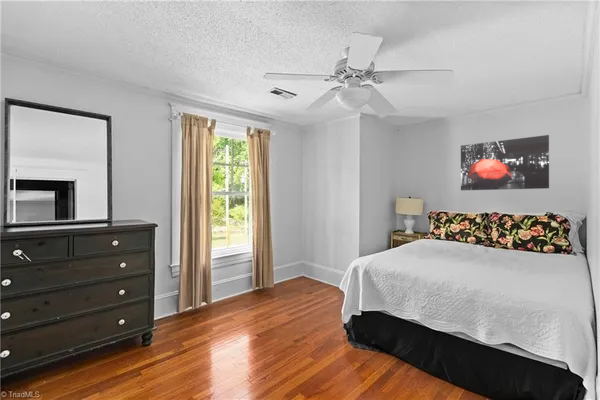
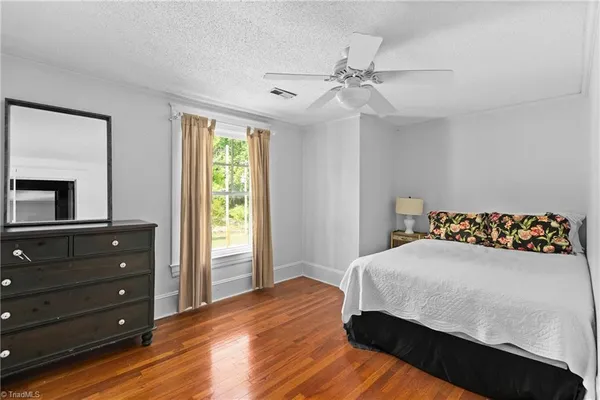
- wall art (501, 165)
